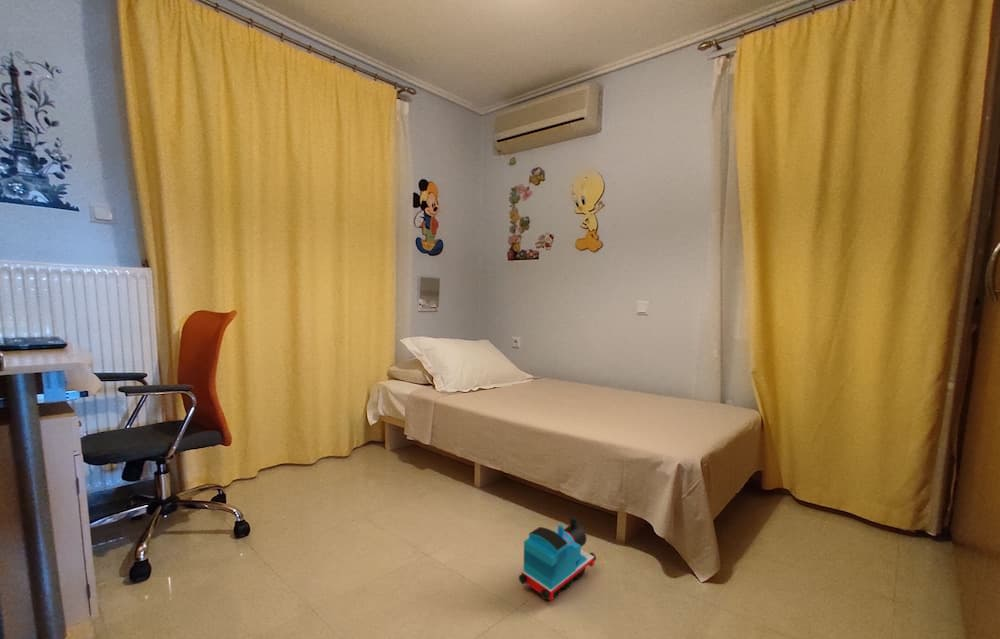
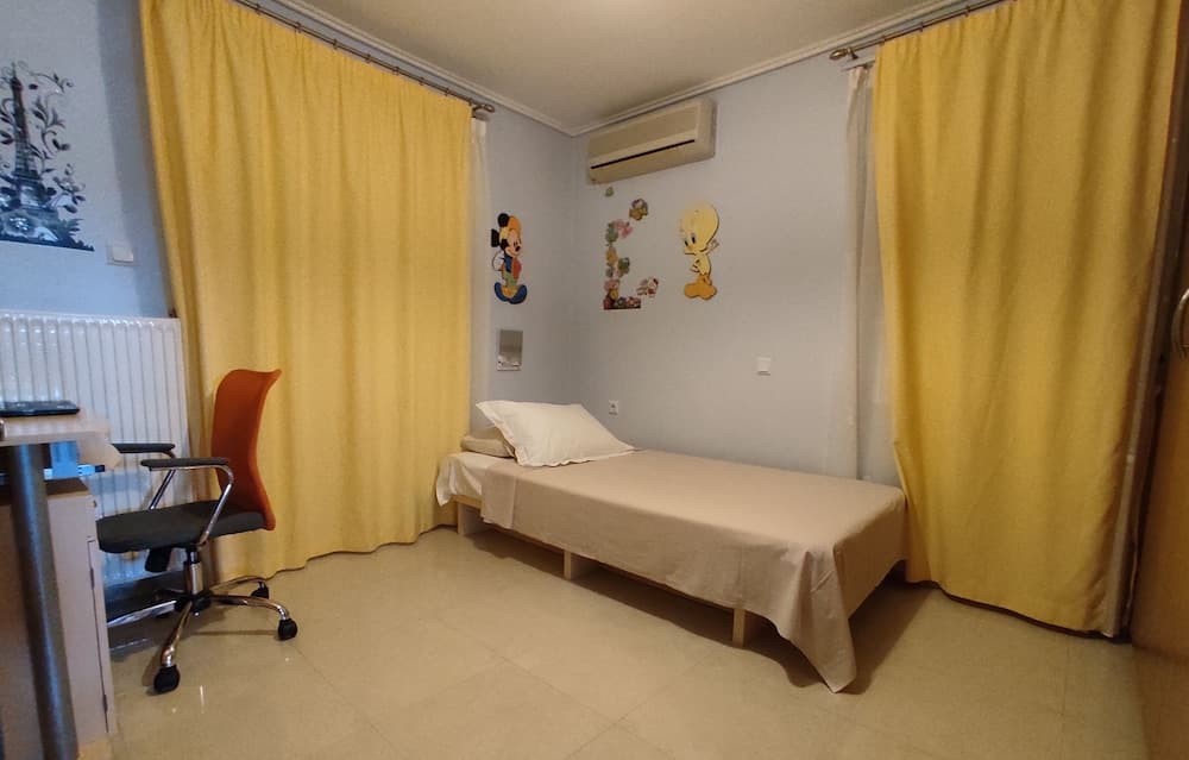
- toy train (559, 552)
